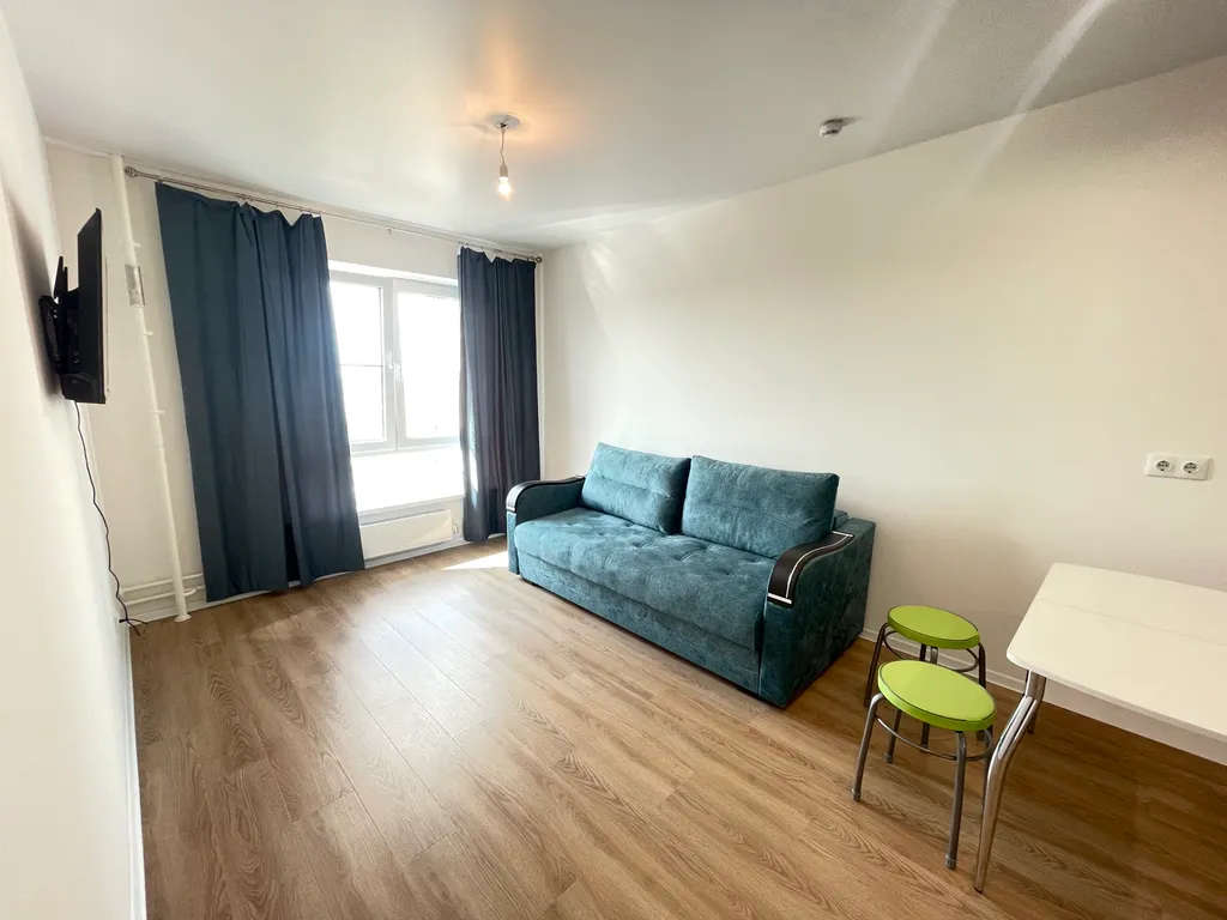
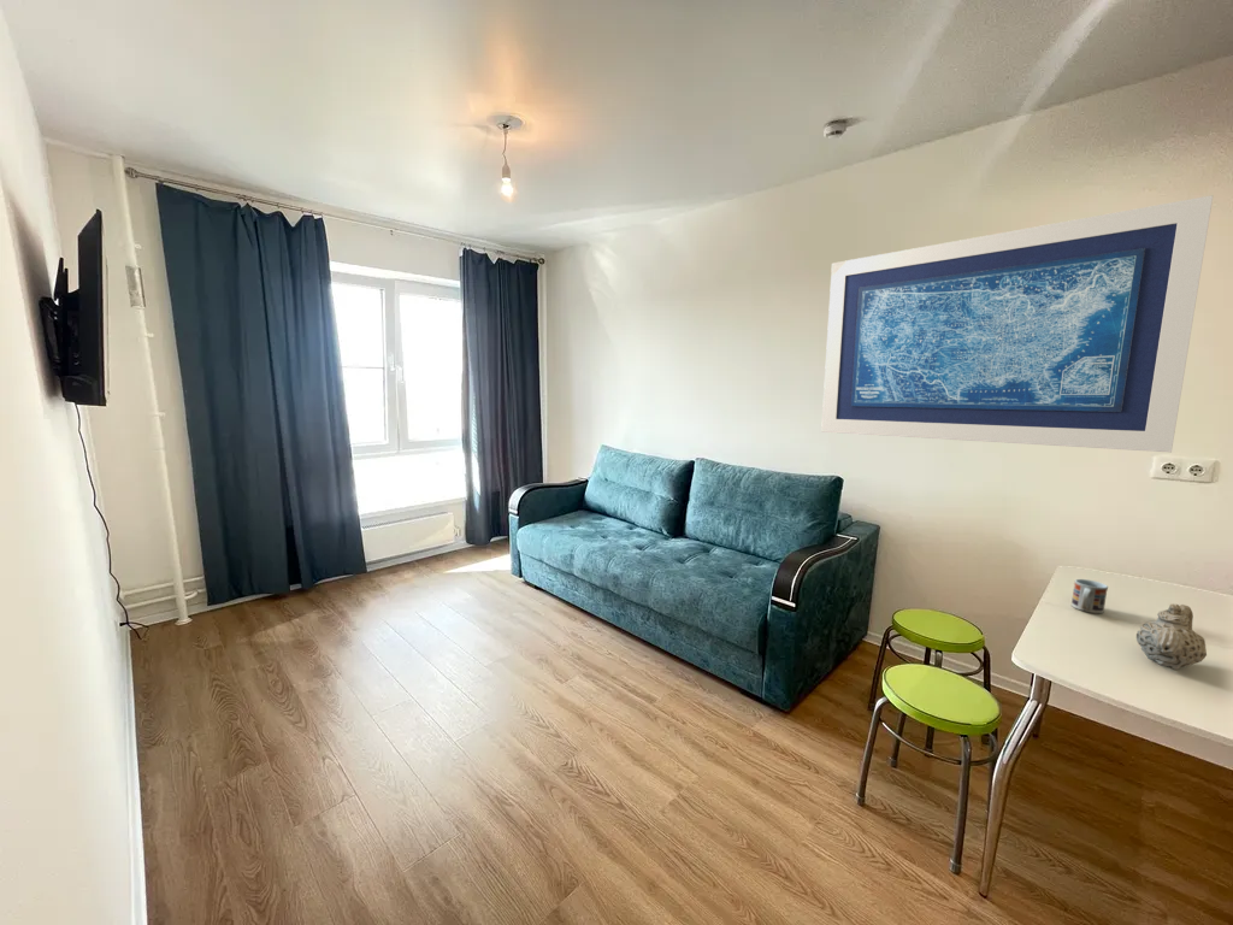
+ teapot (1172, 634)
+ wall art (972, 341)
+ cup (1089, 596)
